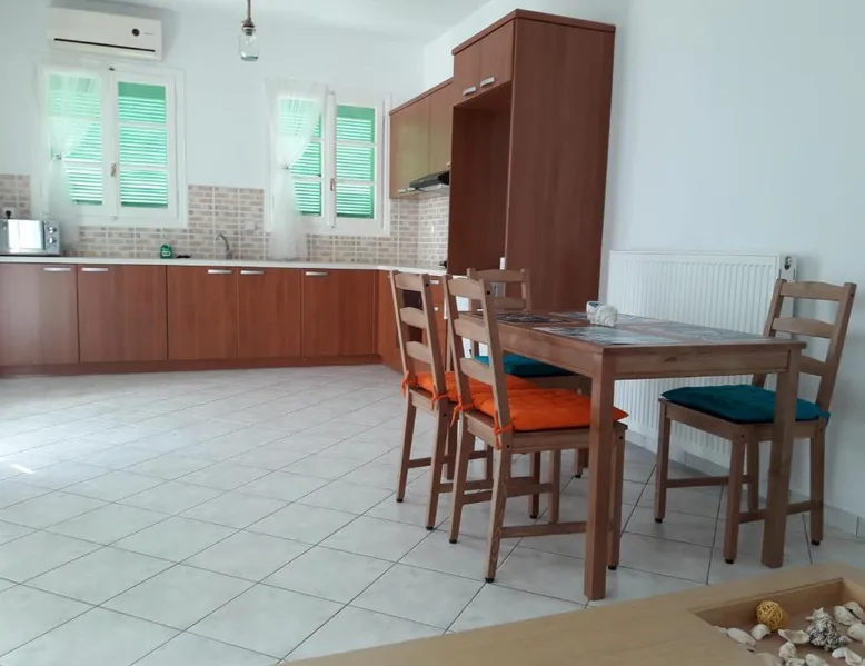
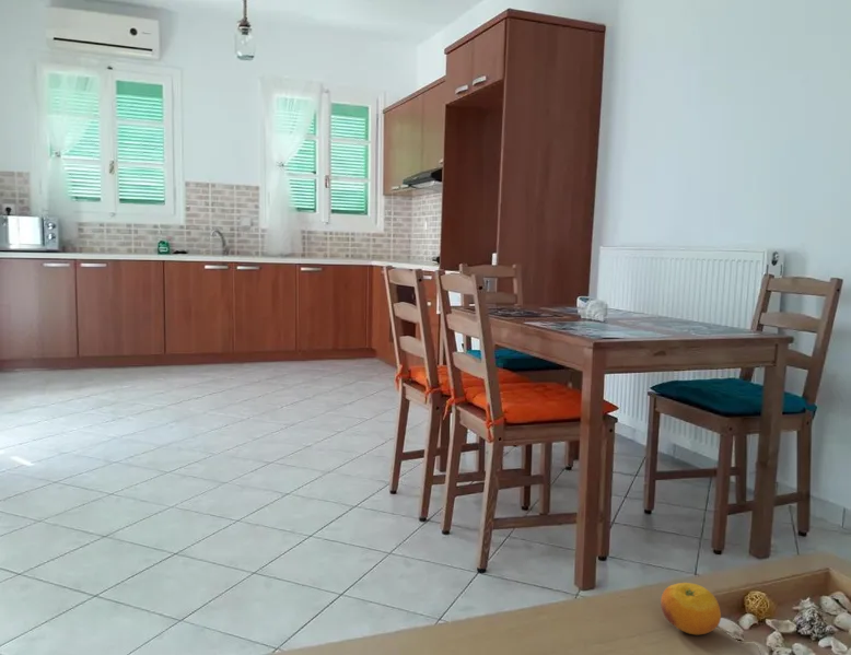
+ fruit (690, 607)
